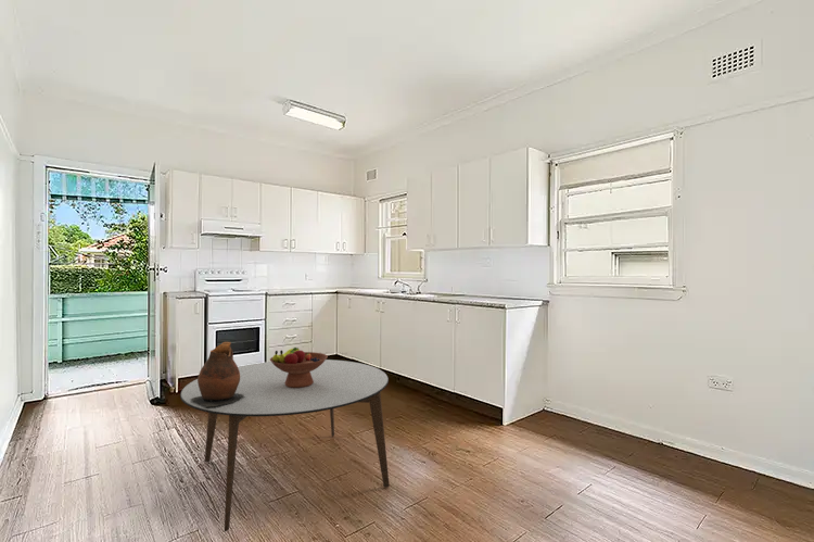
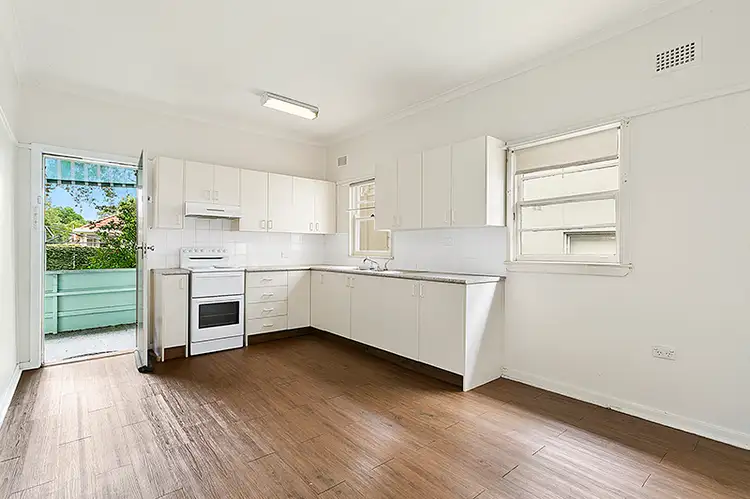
- ceramic pitcher (219, 371)
- dining table (291, 414)
- fruit bowl (298, 365)
